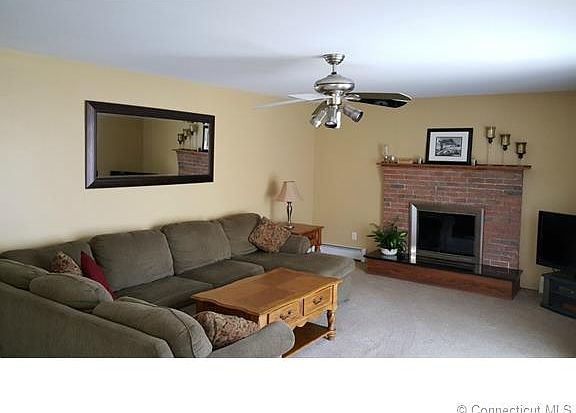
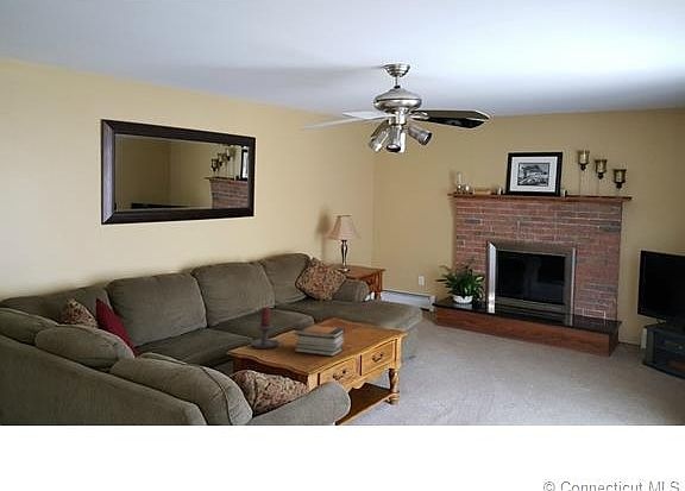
+ book stack (319, 340)
+ candle holder (268, 326)
